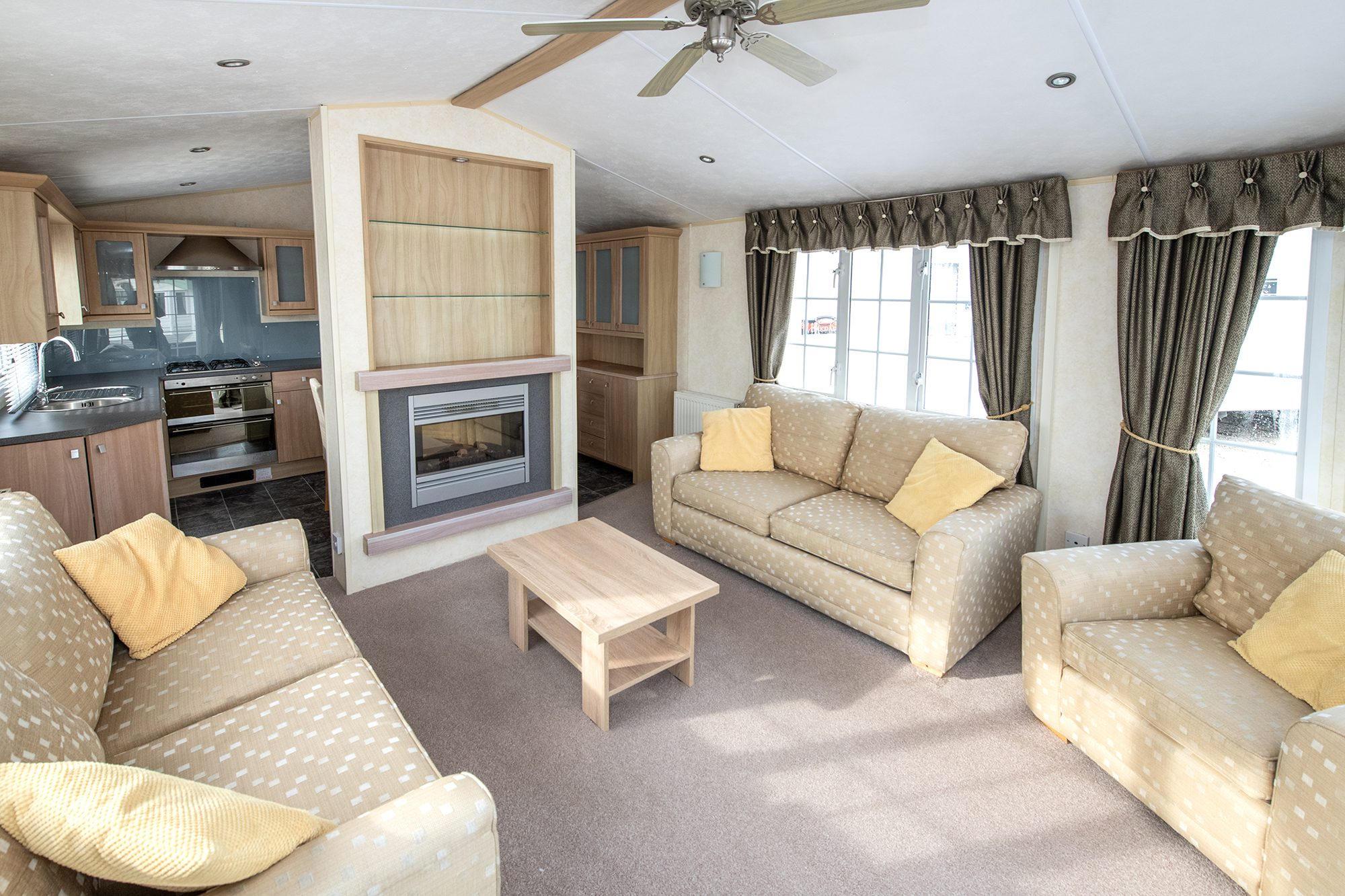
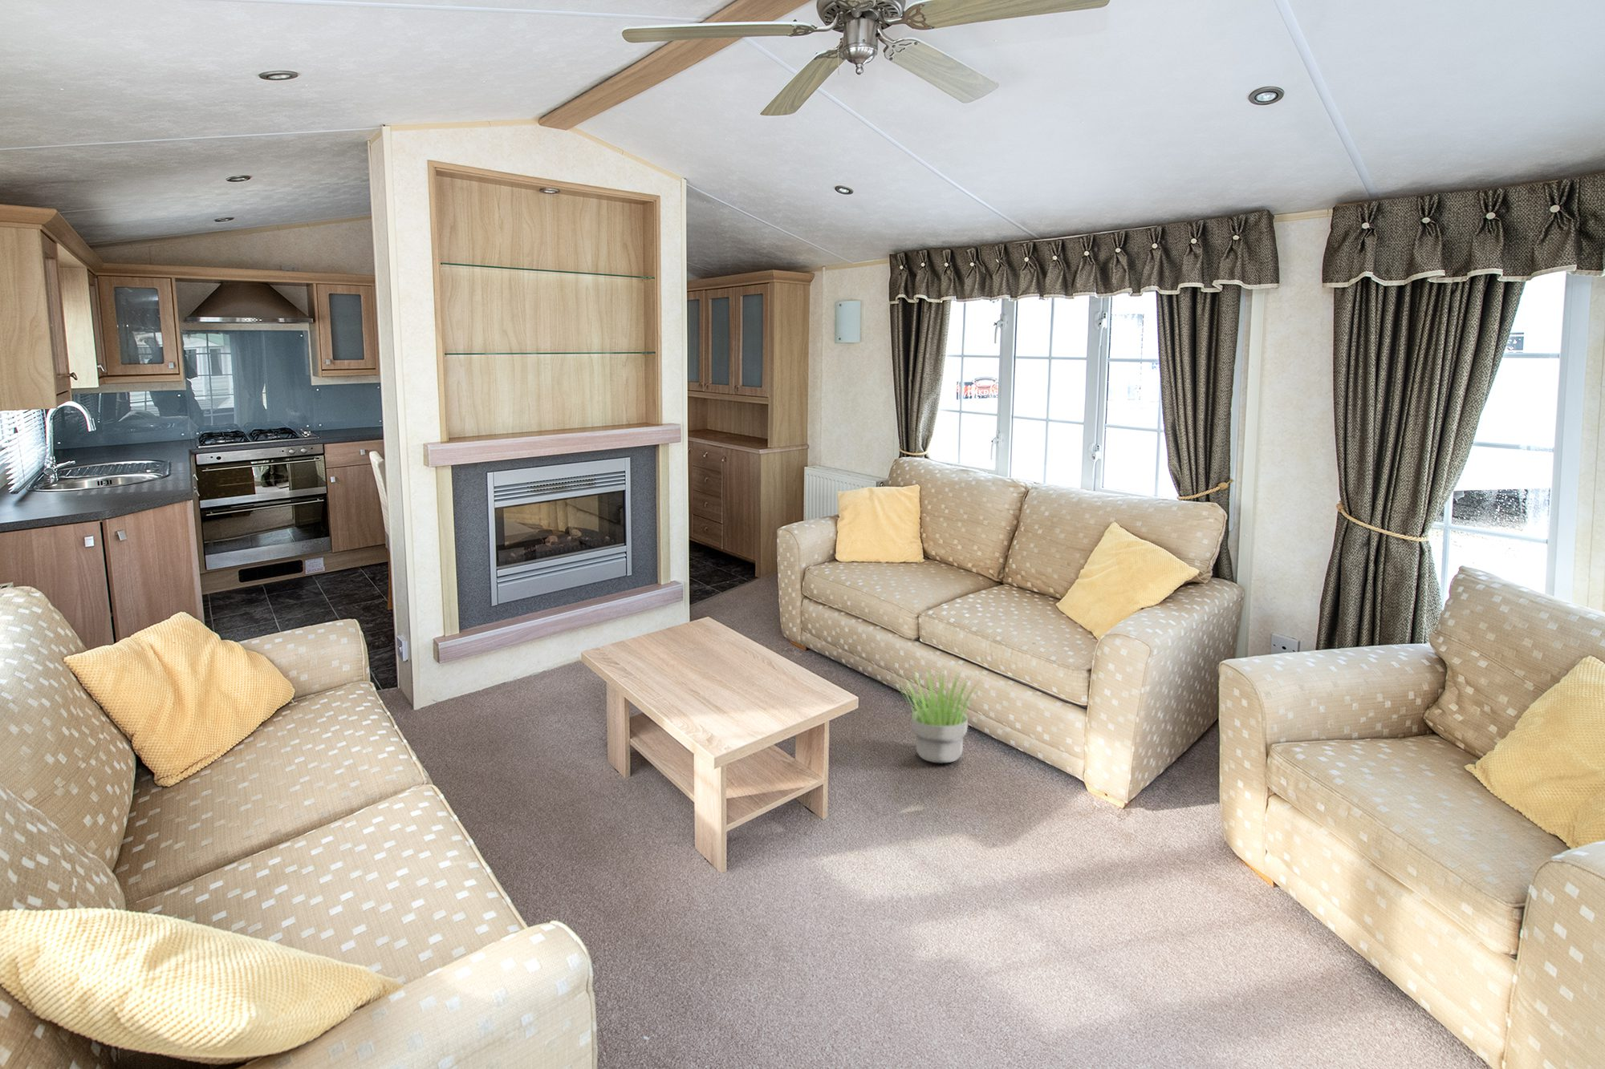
+ potted plant (938, 718)
